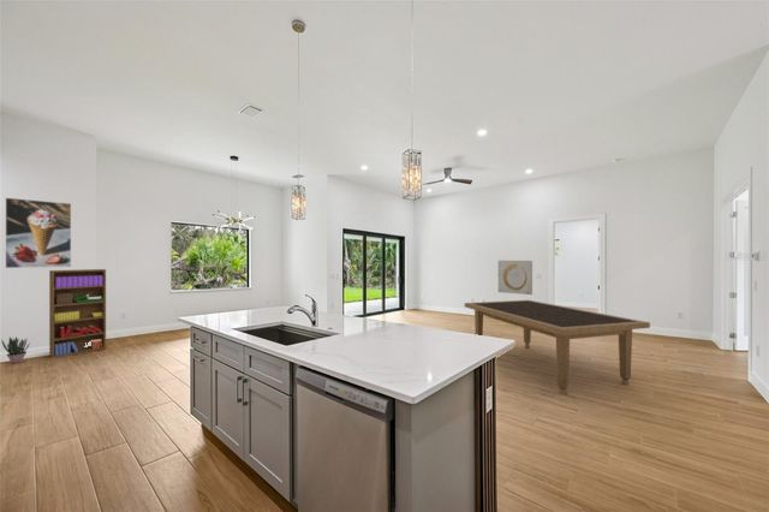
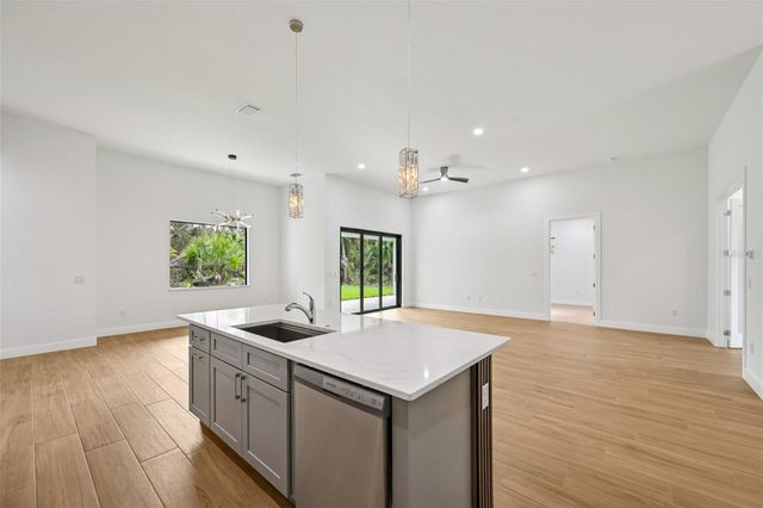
- dining table (542, 333)
- bookshelf (78, 310)
- wall art (514, 276)
- potted plant (16, 349)
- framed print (40, 233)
